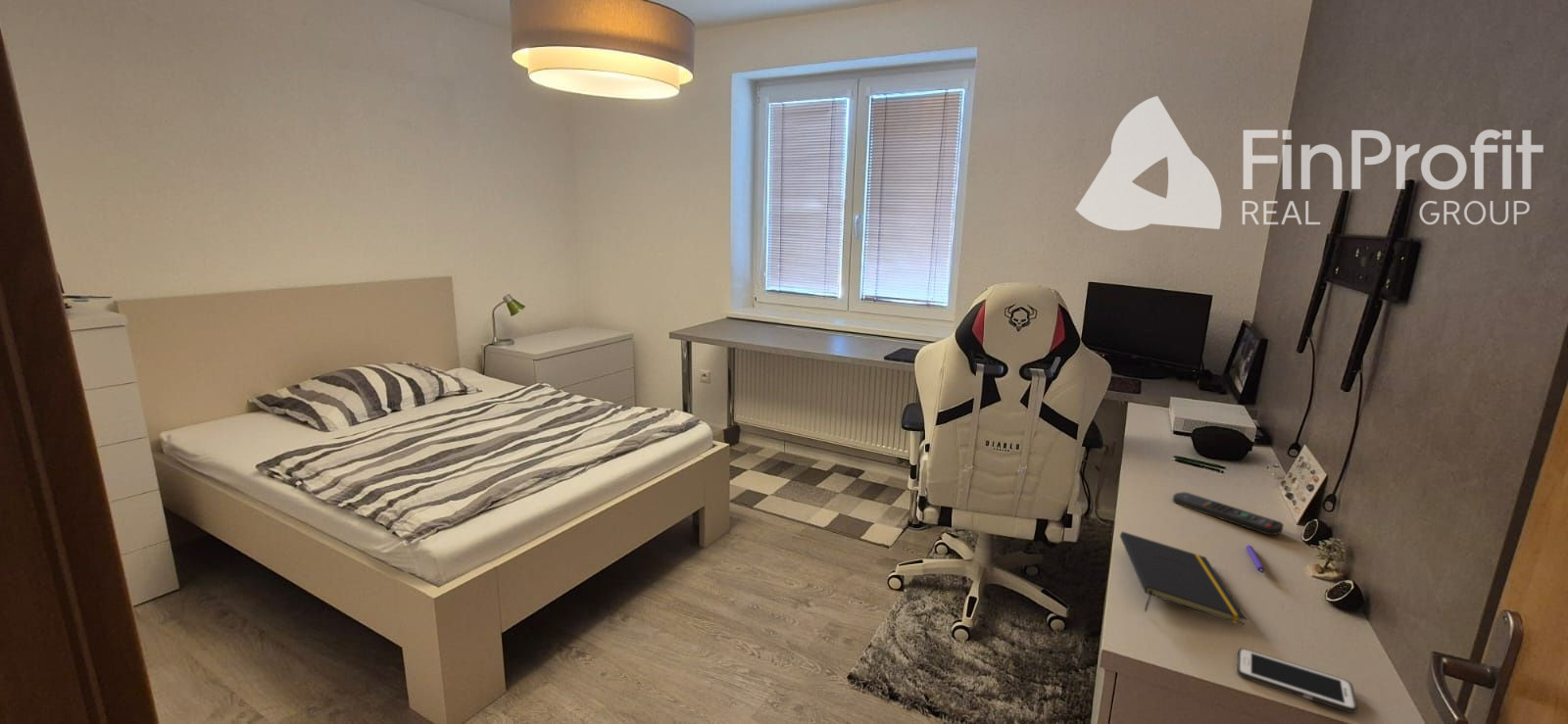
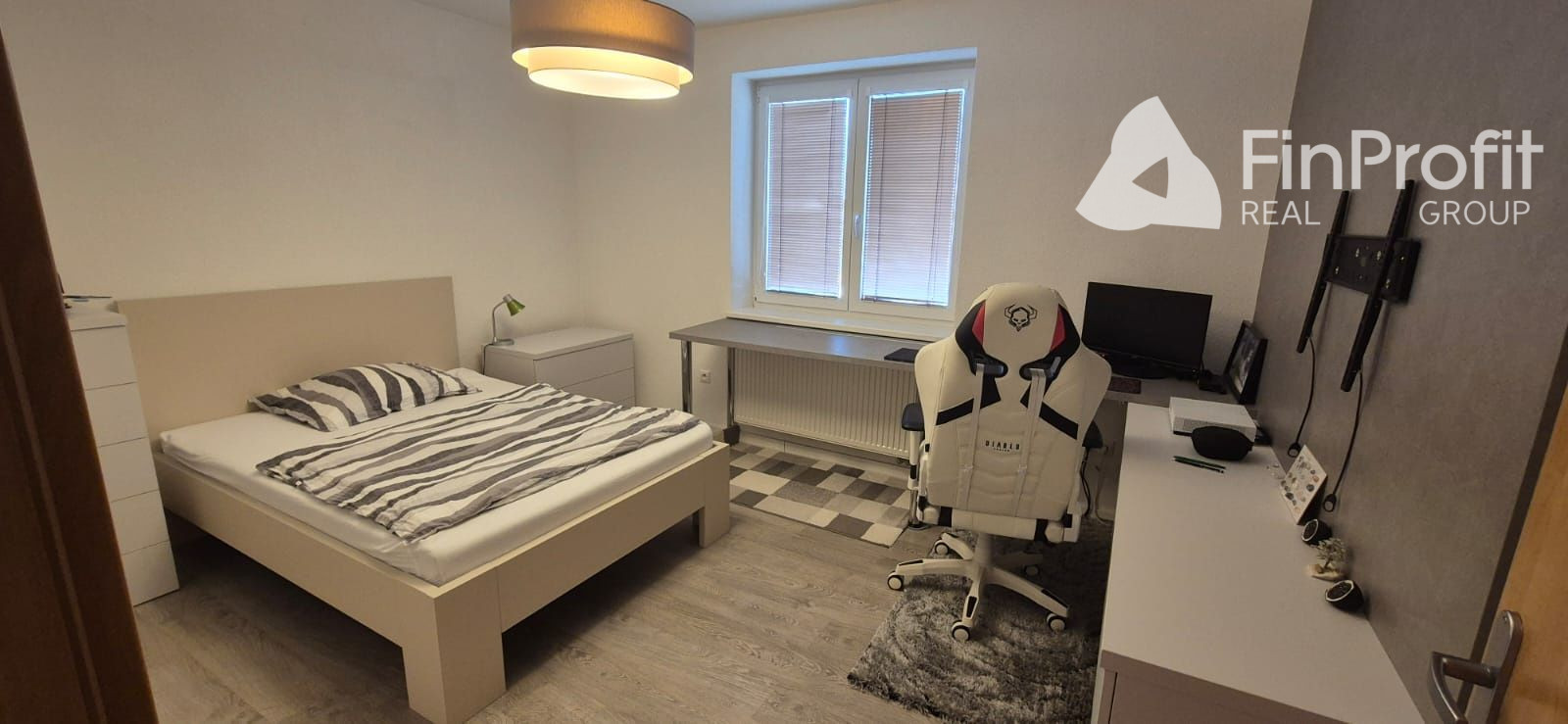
- cell phone (1294, 679)
- remote control (1225, 511)
- notepad (1177, 573)
- pen (1254, 556)
